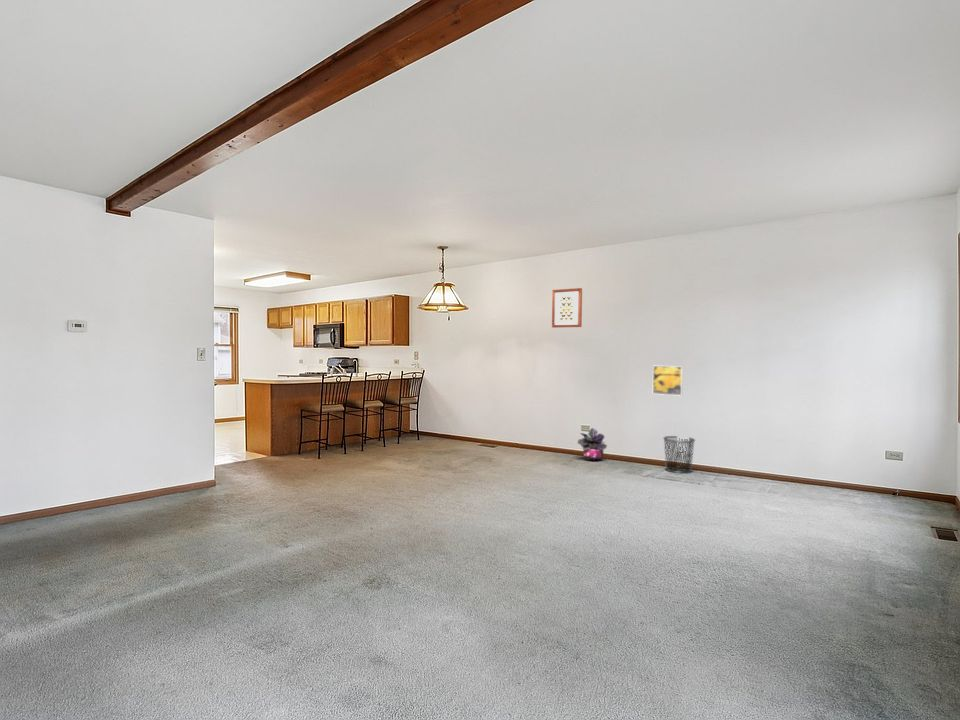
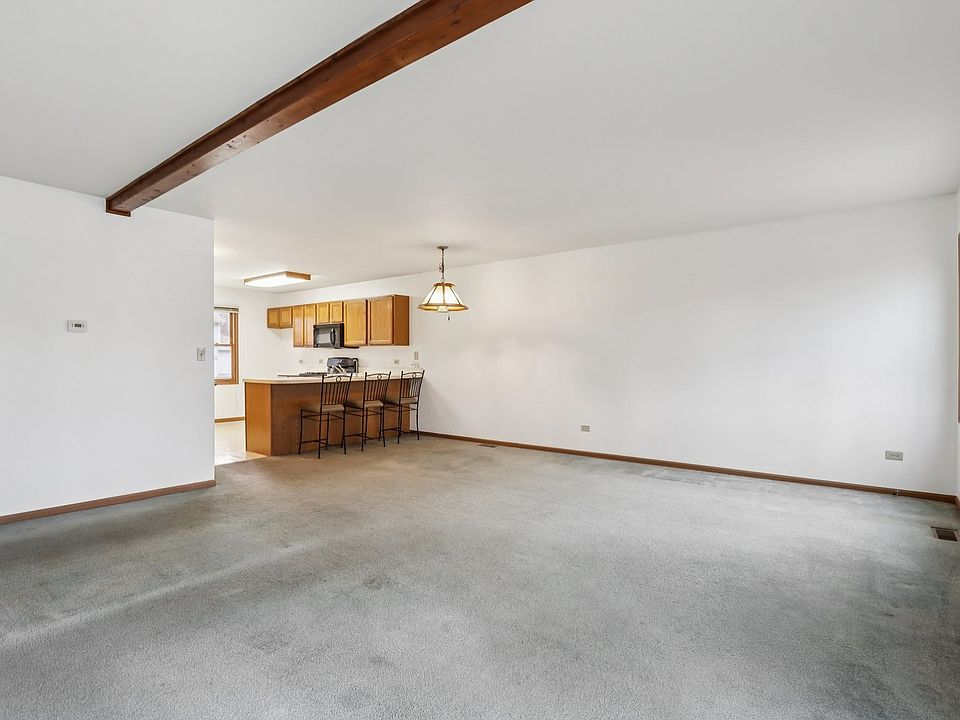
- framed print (667, 380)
- potted plant (593, 444)
- waste bin (678, 454)
- wall art (566, 308)
